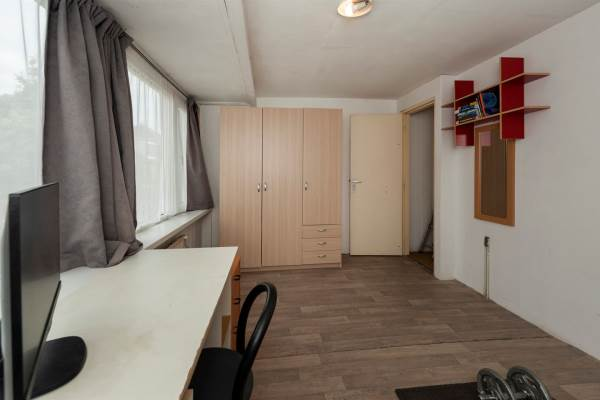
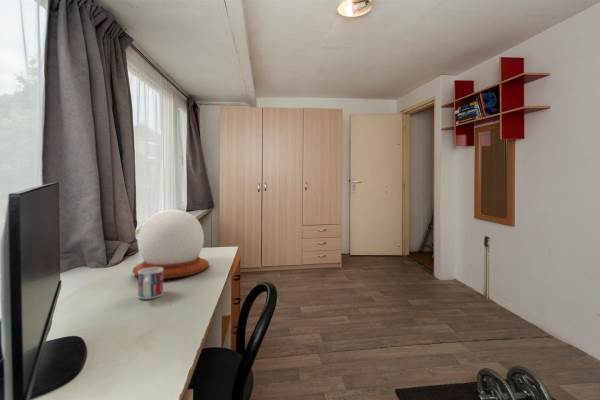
+ mug (151, 283)
+ snow globe (172, 239)
